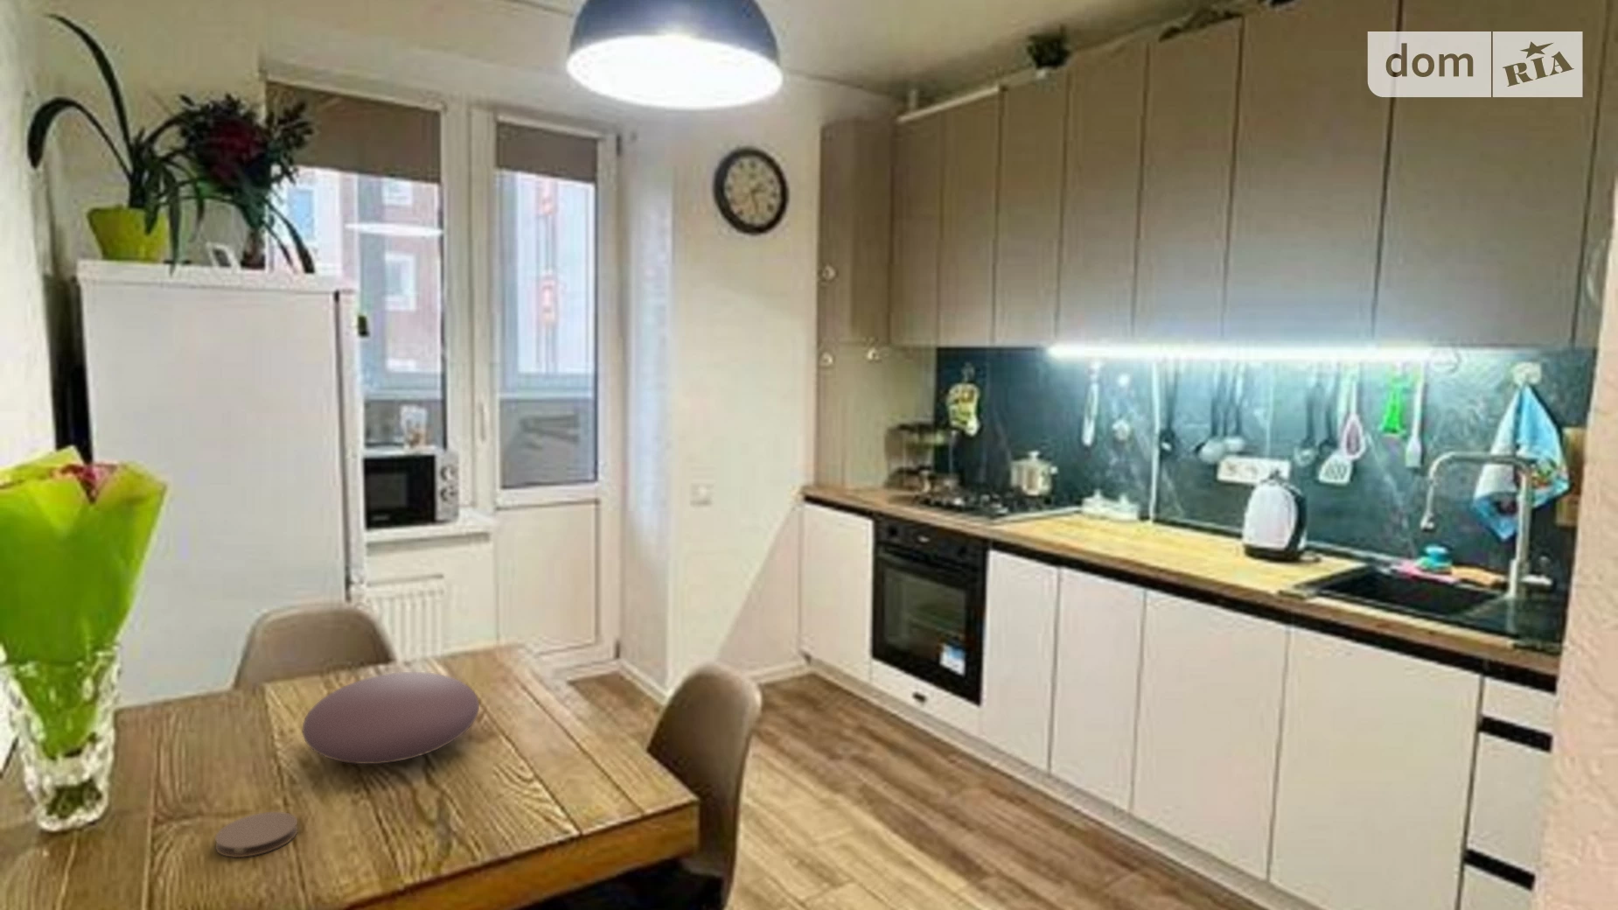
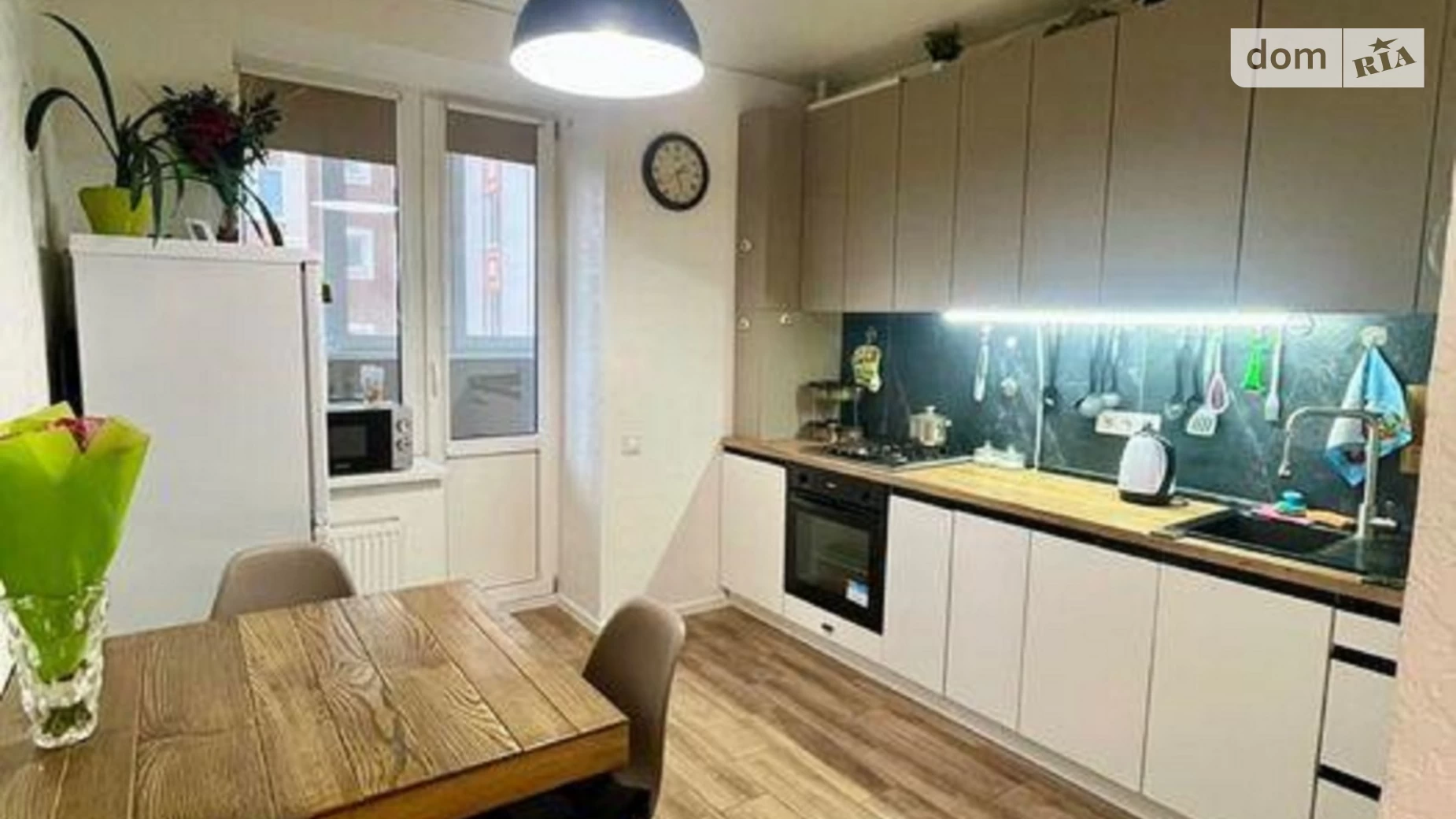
- decorative bowl (393, 714)
- coaster (257, 833)
